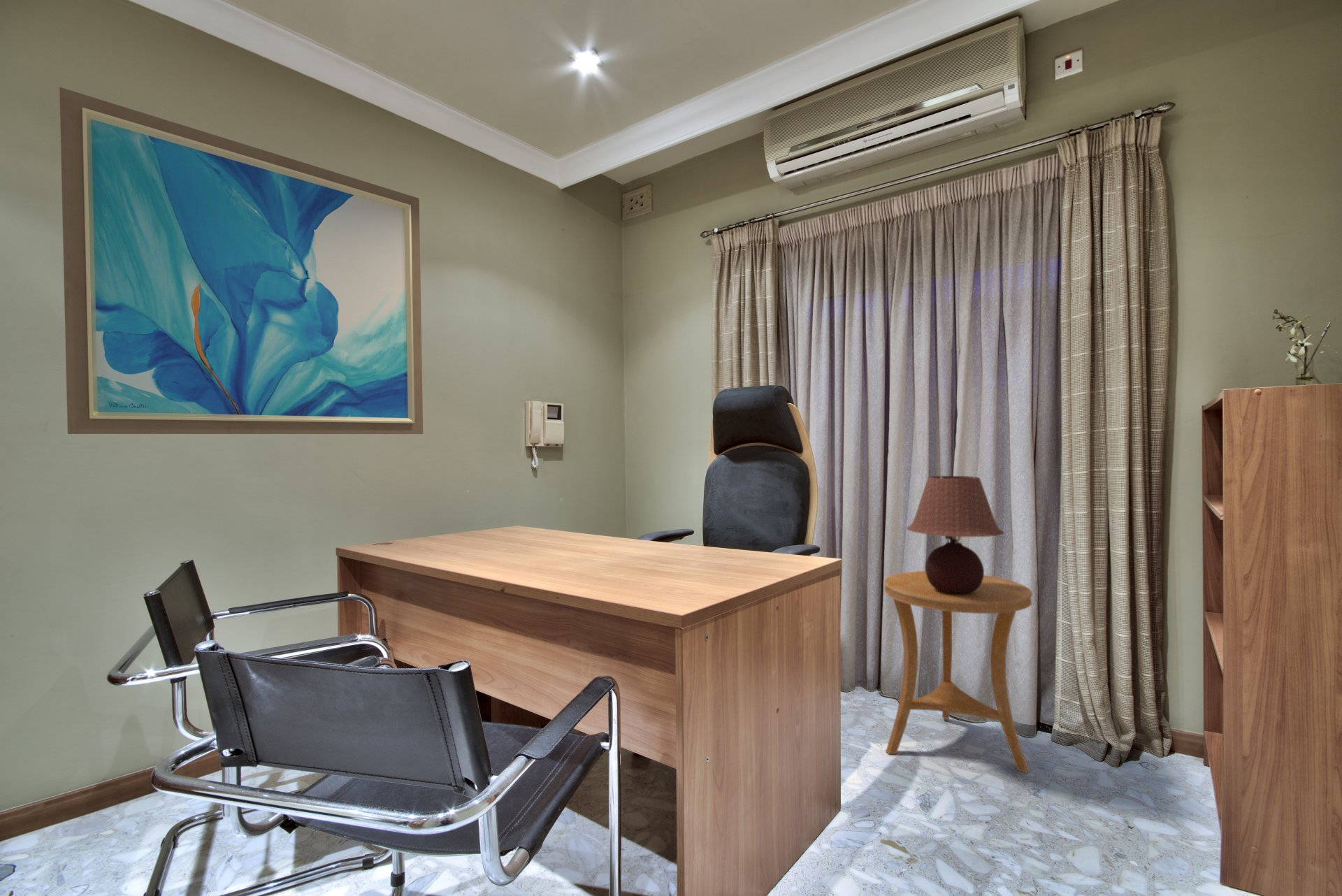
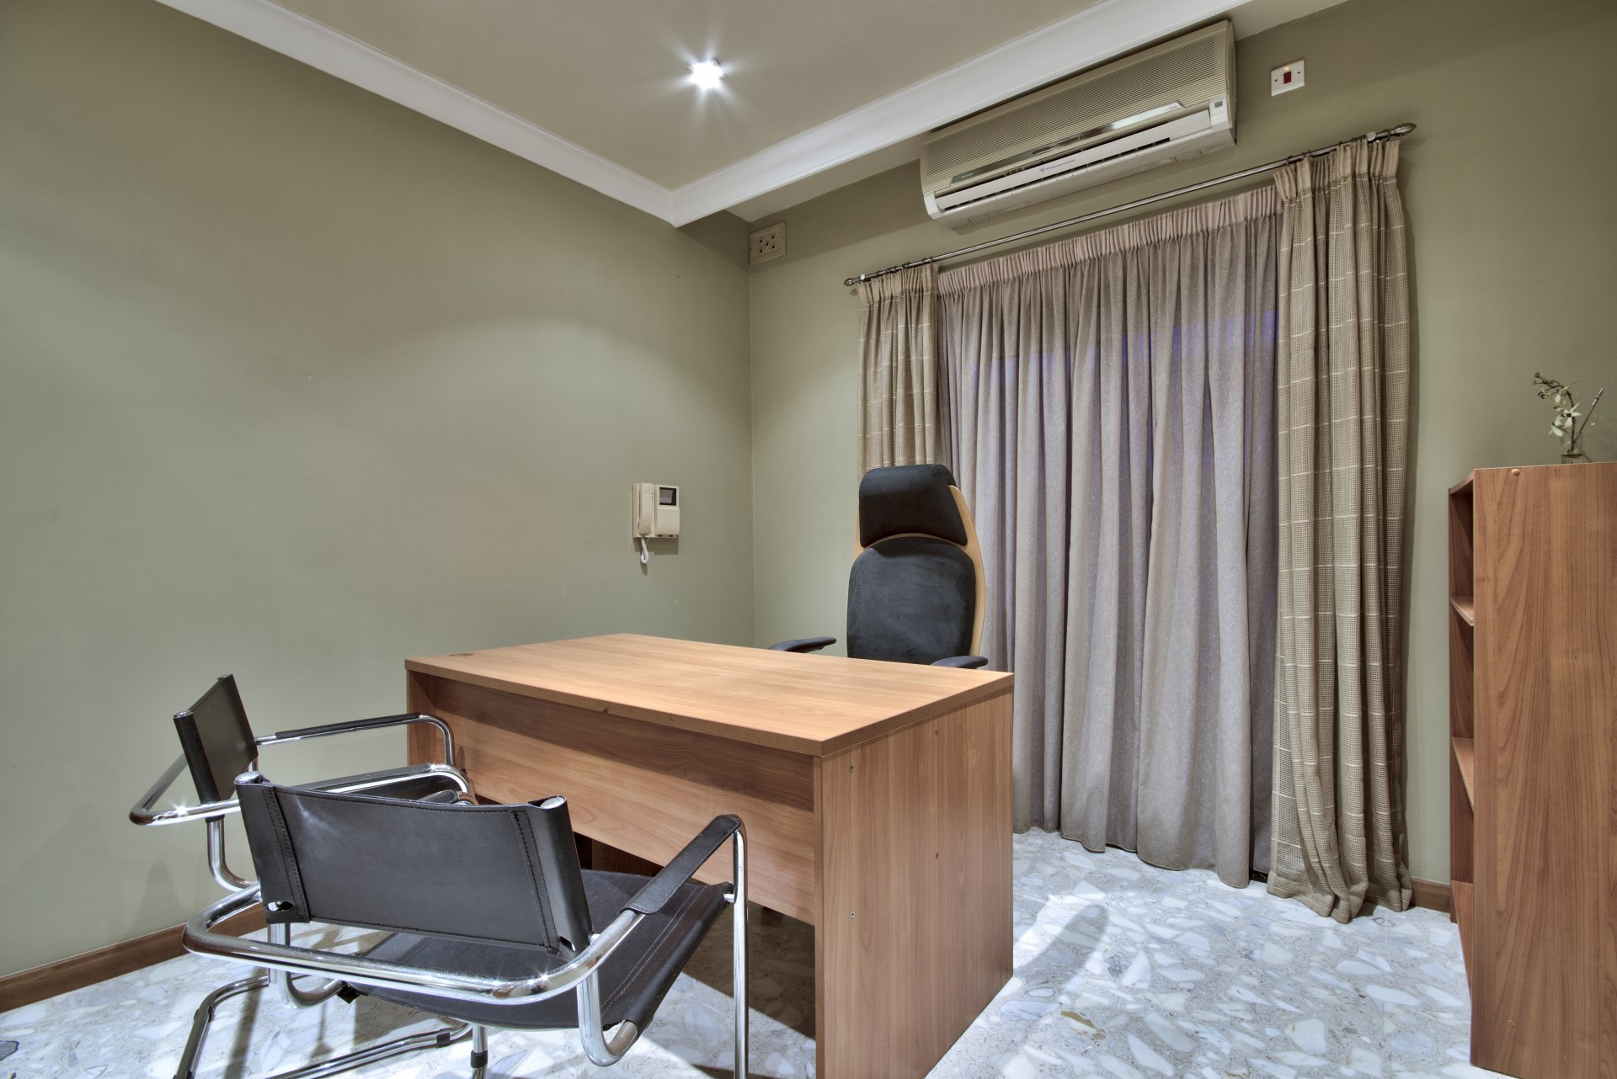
- side table (951, 666)
- wall art (277, 294)
- table lamp (953, 533)
